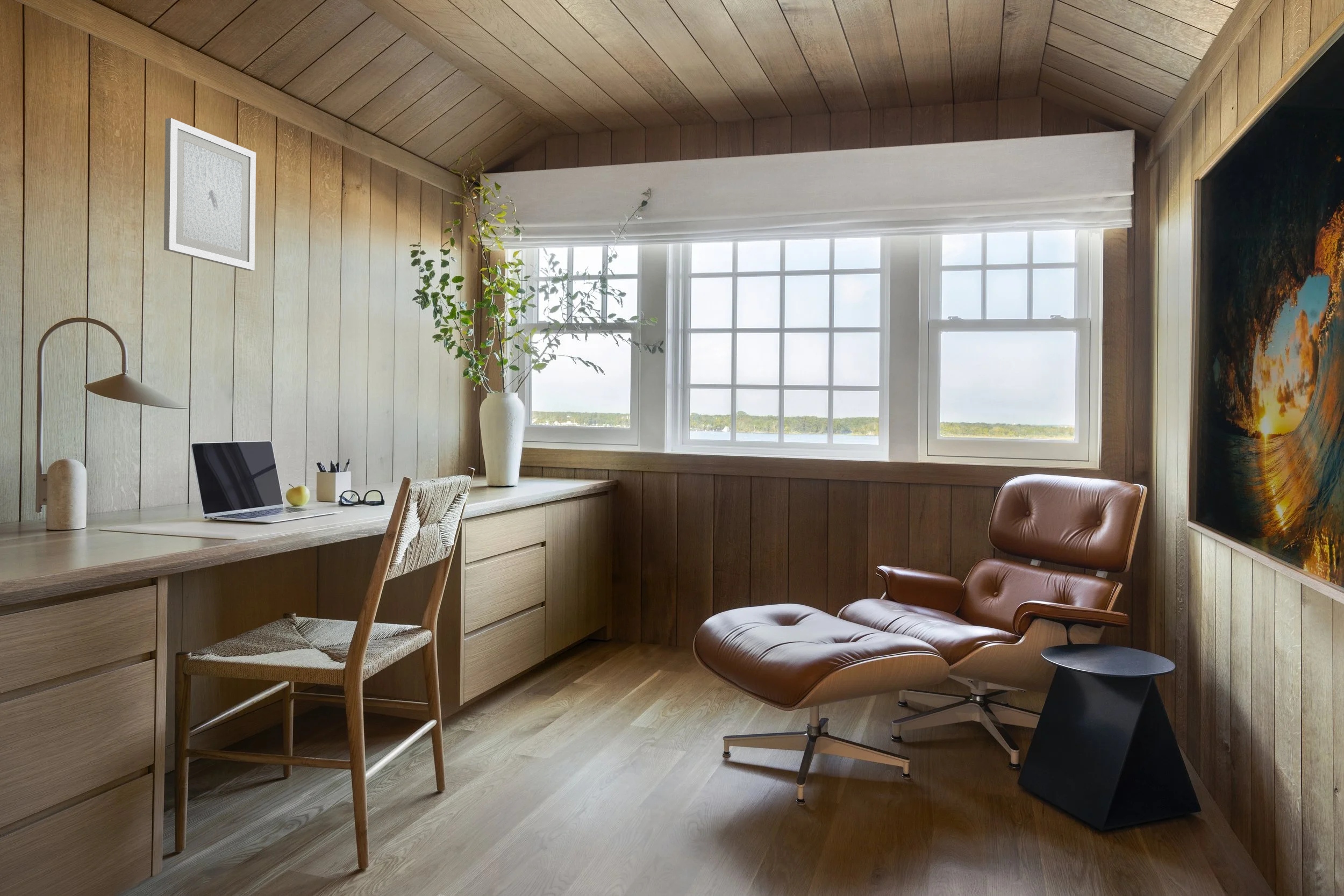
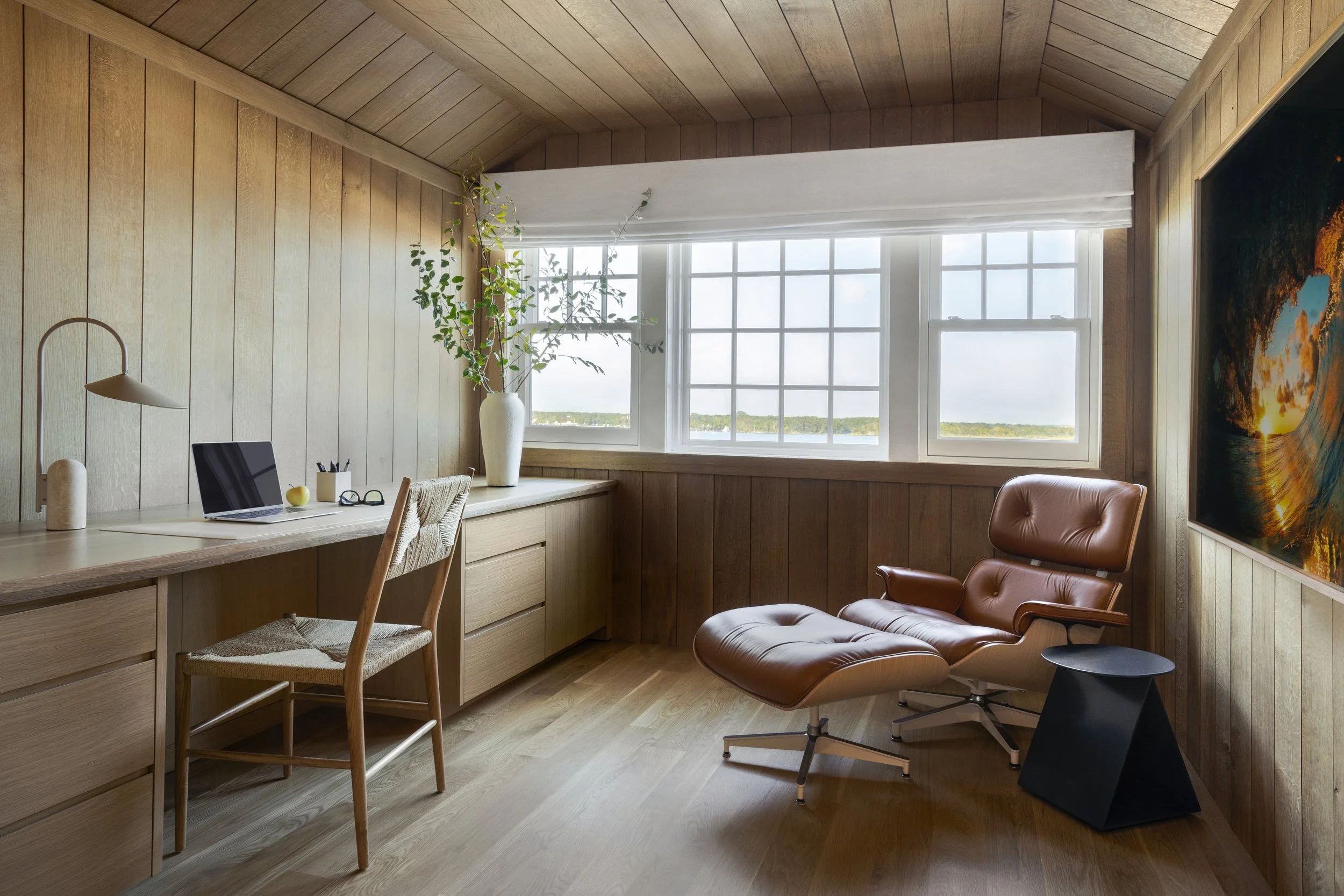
- wall art (212, 198)
